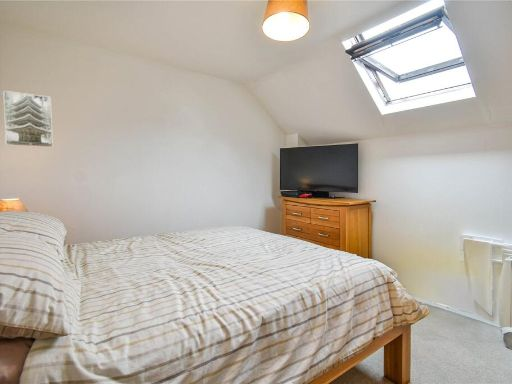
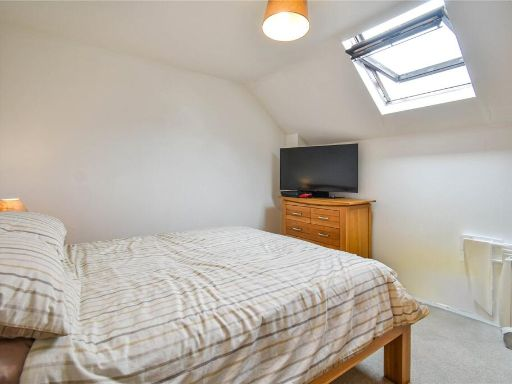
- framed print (29, 120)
